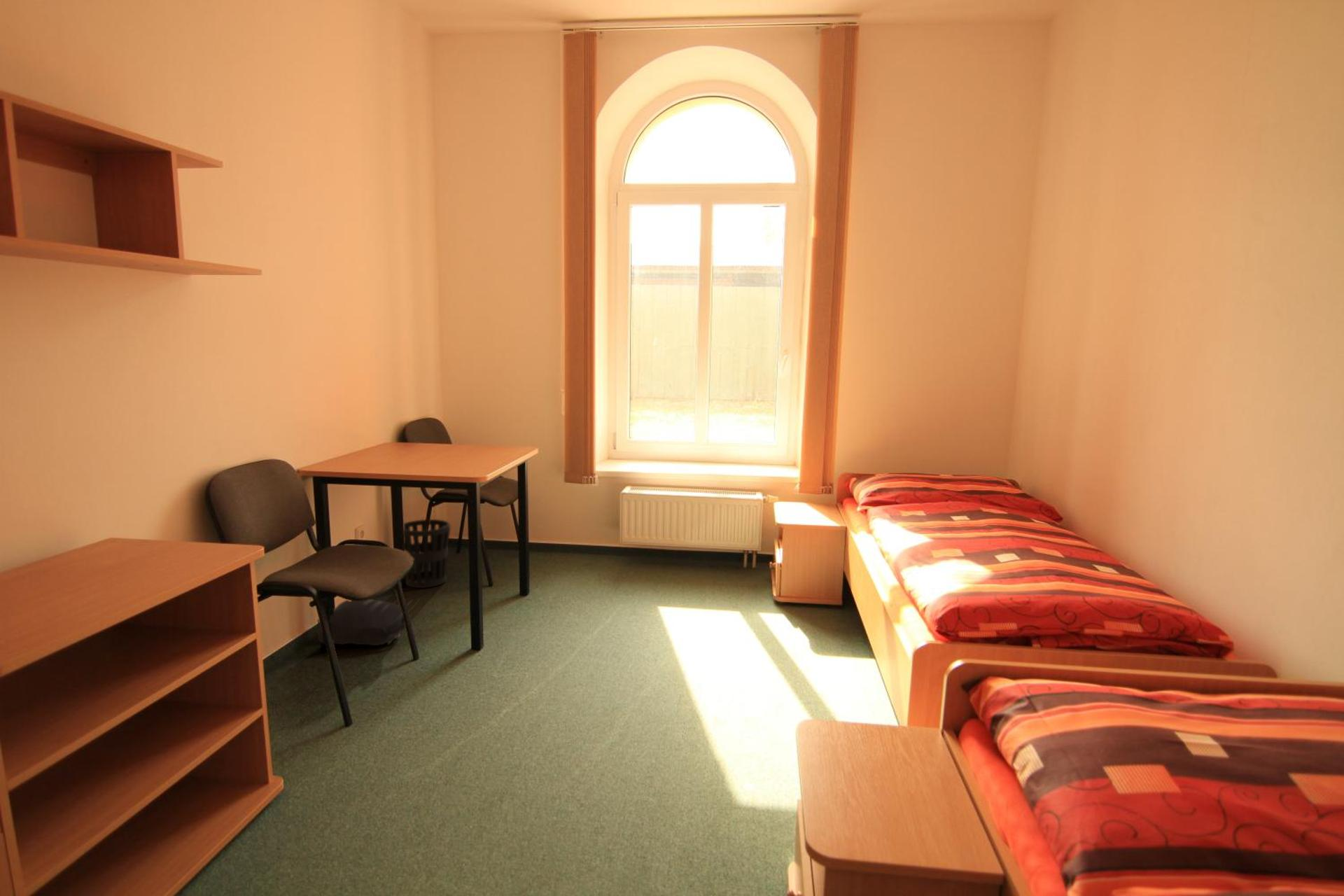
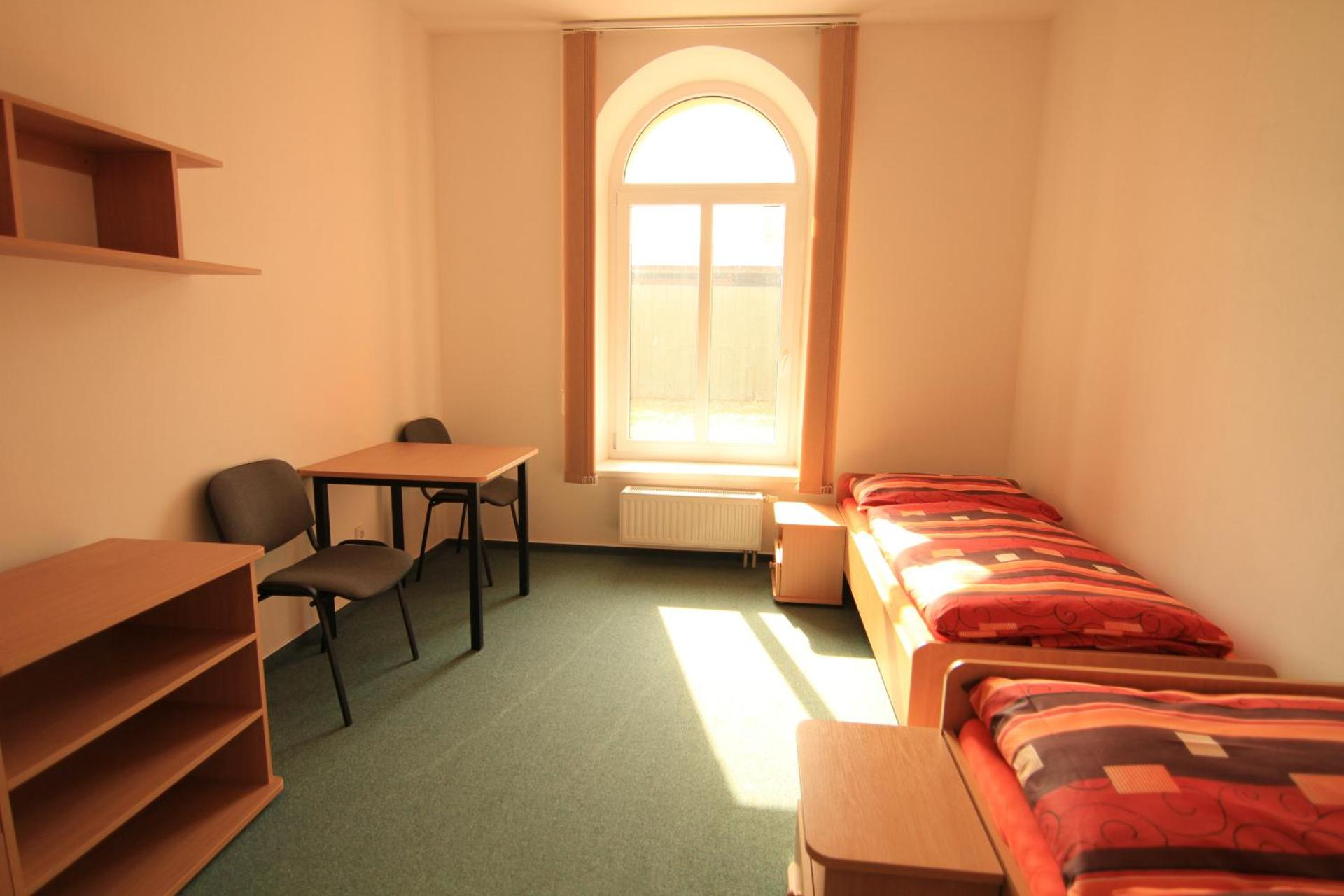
- wastebasket (425, 553)
- backpack (370, 621)
